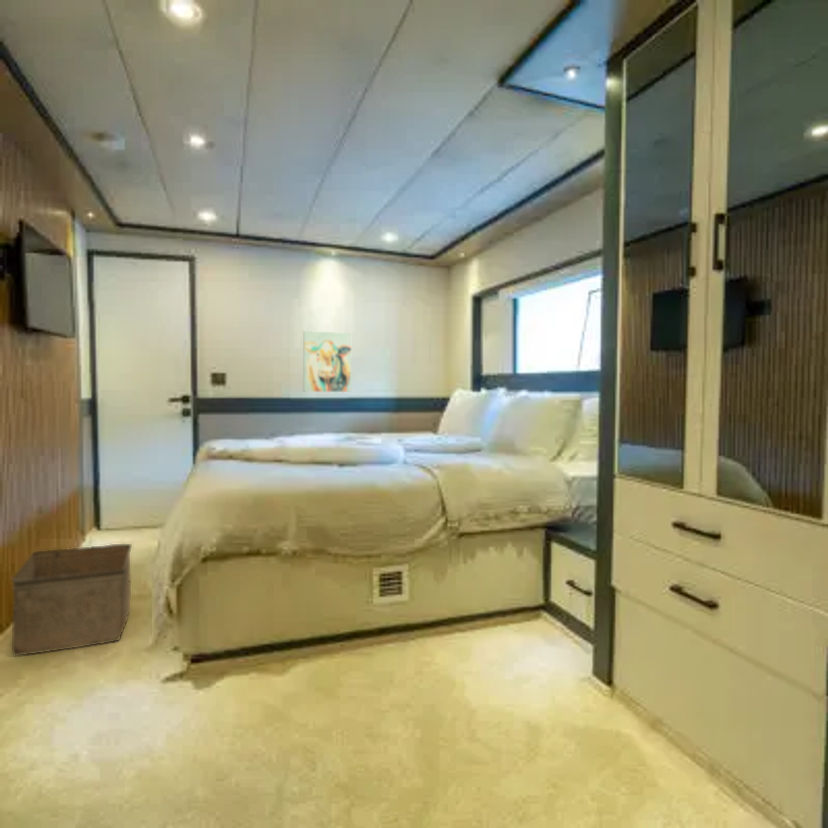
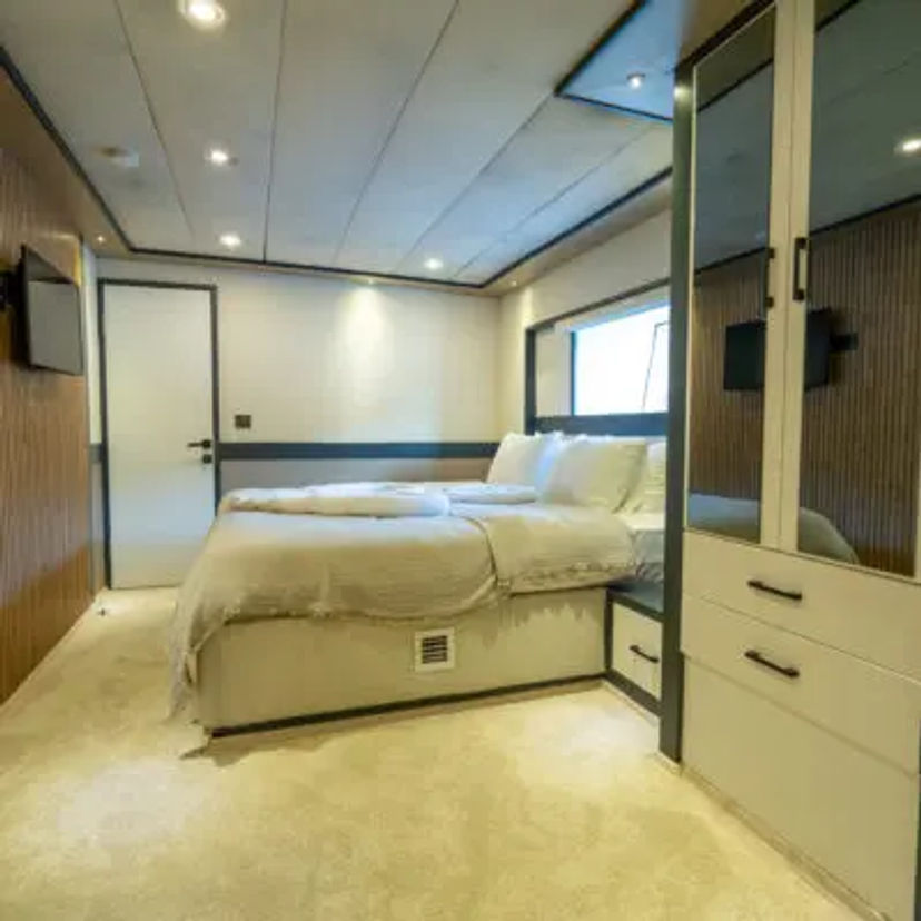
- wall art (327, 362)
- storage bin (76, 594)
